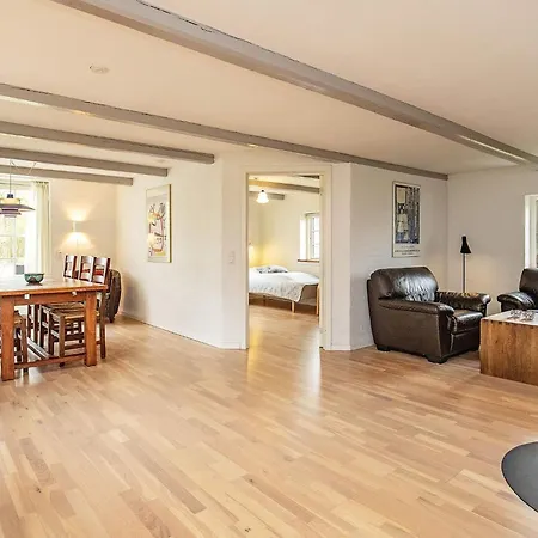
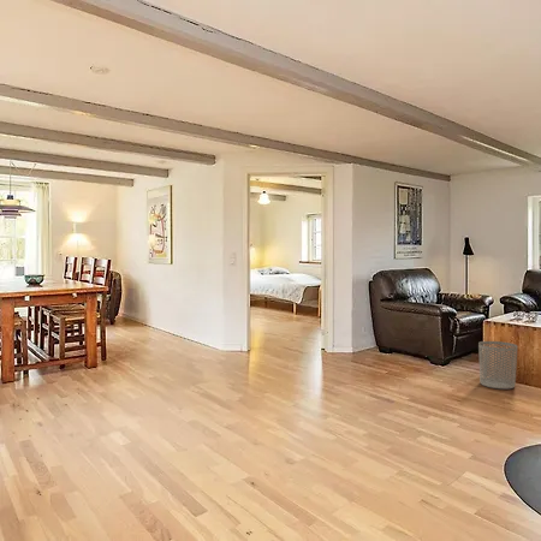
+ waste bin (497, 364)
